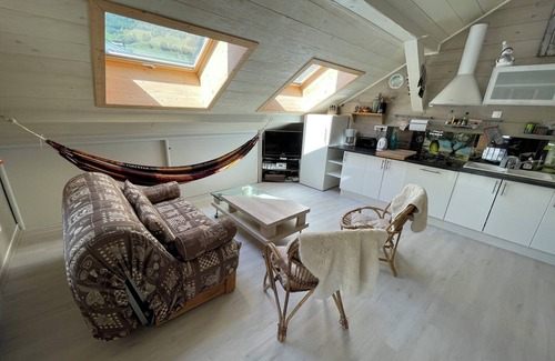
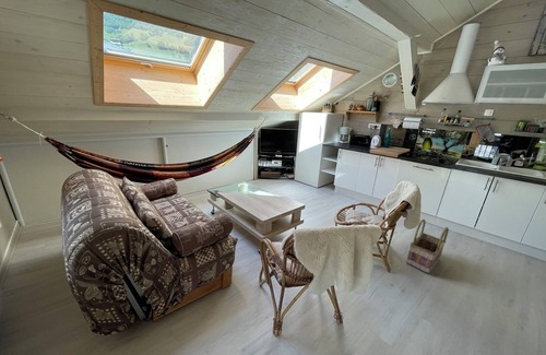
+ basket (428, 242)
